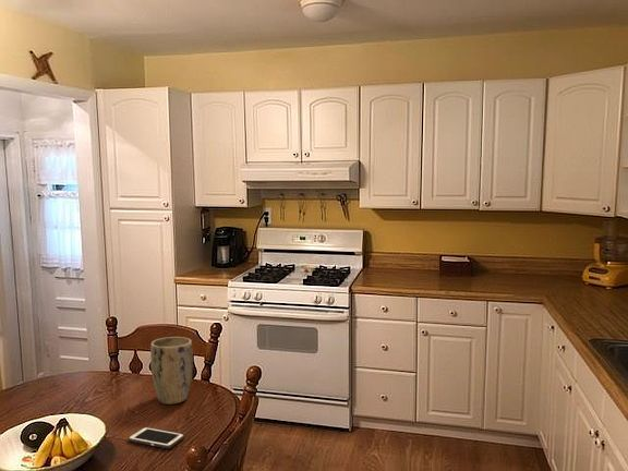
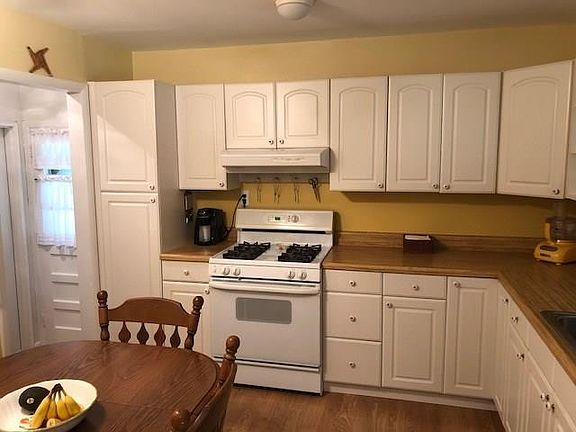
- plant pot (171, 370)
- cell phone (156, 437)
